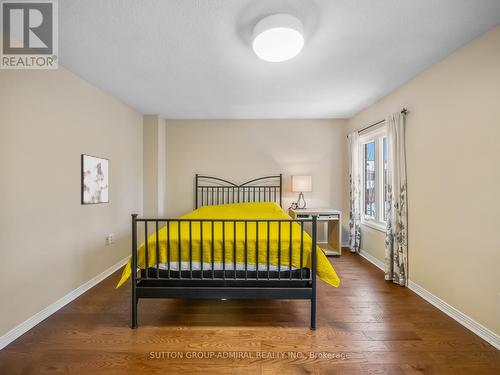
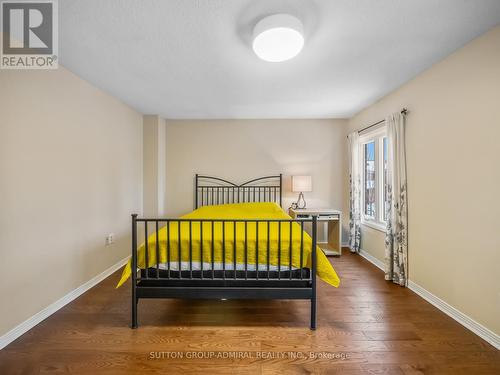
- wall art (96, 180)
